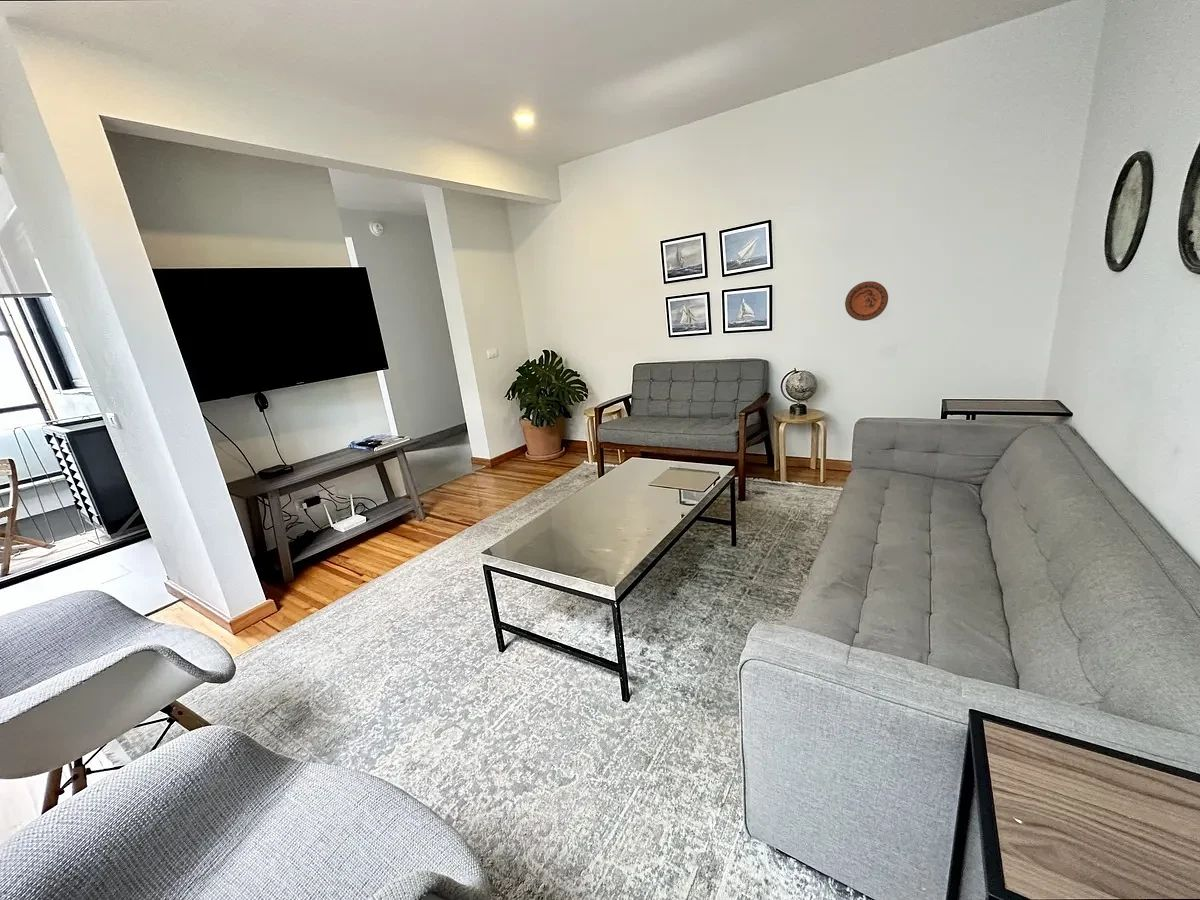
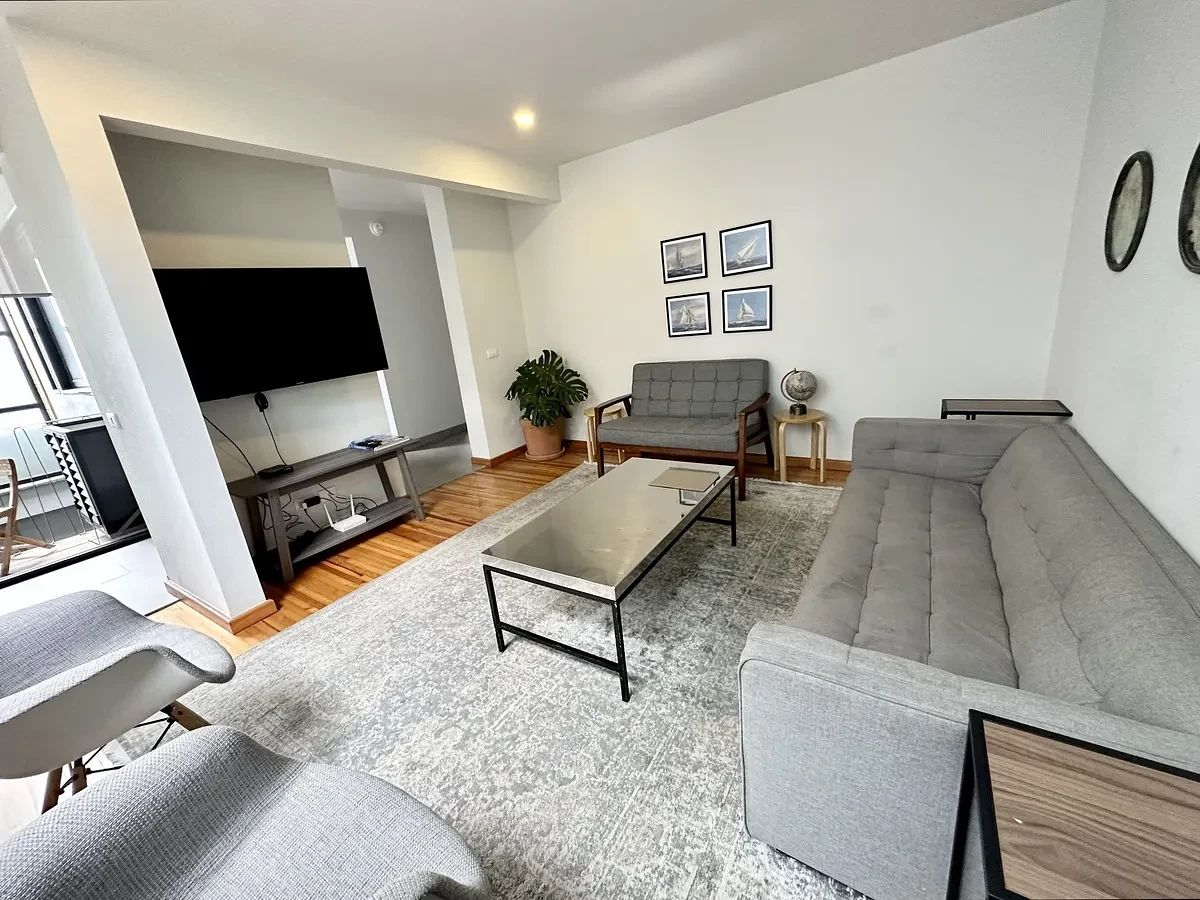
- decorative plate (866, 301)
